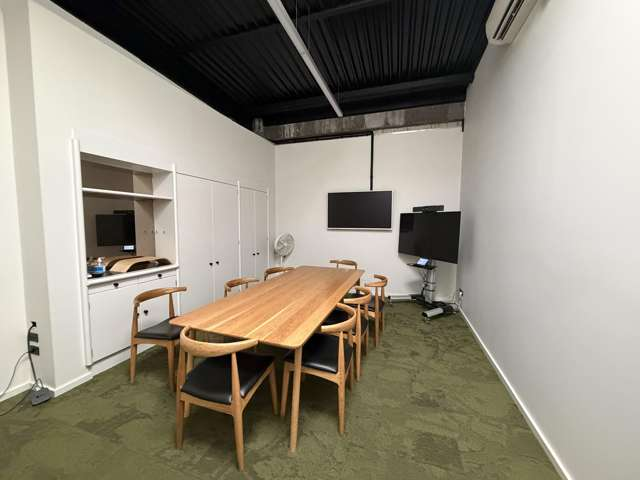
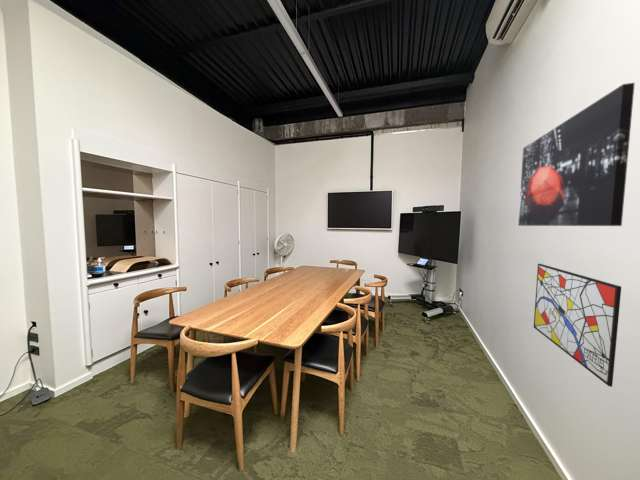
+ wall art (567, 311)
+ wall art (558, 176)
